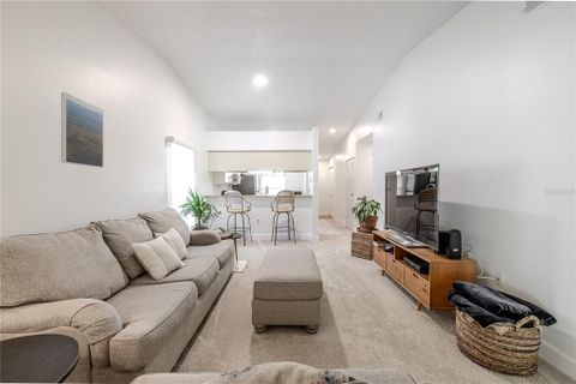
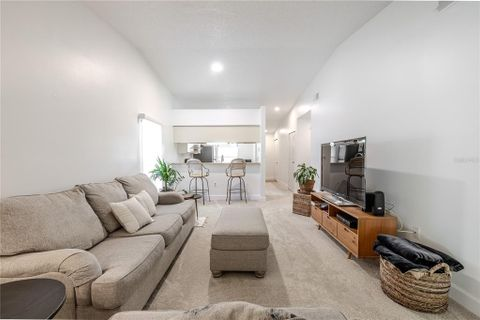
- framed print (84, 133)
